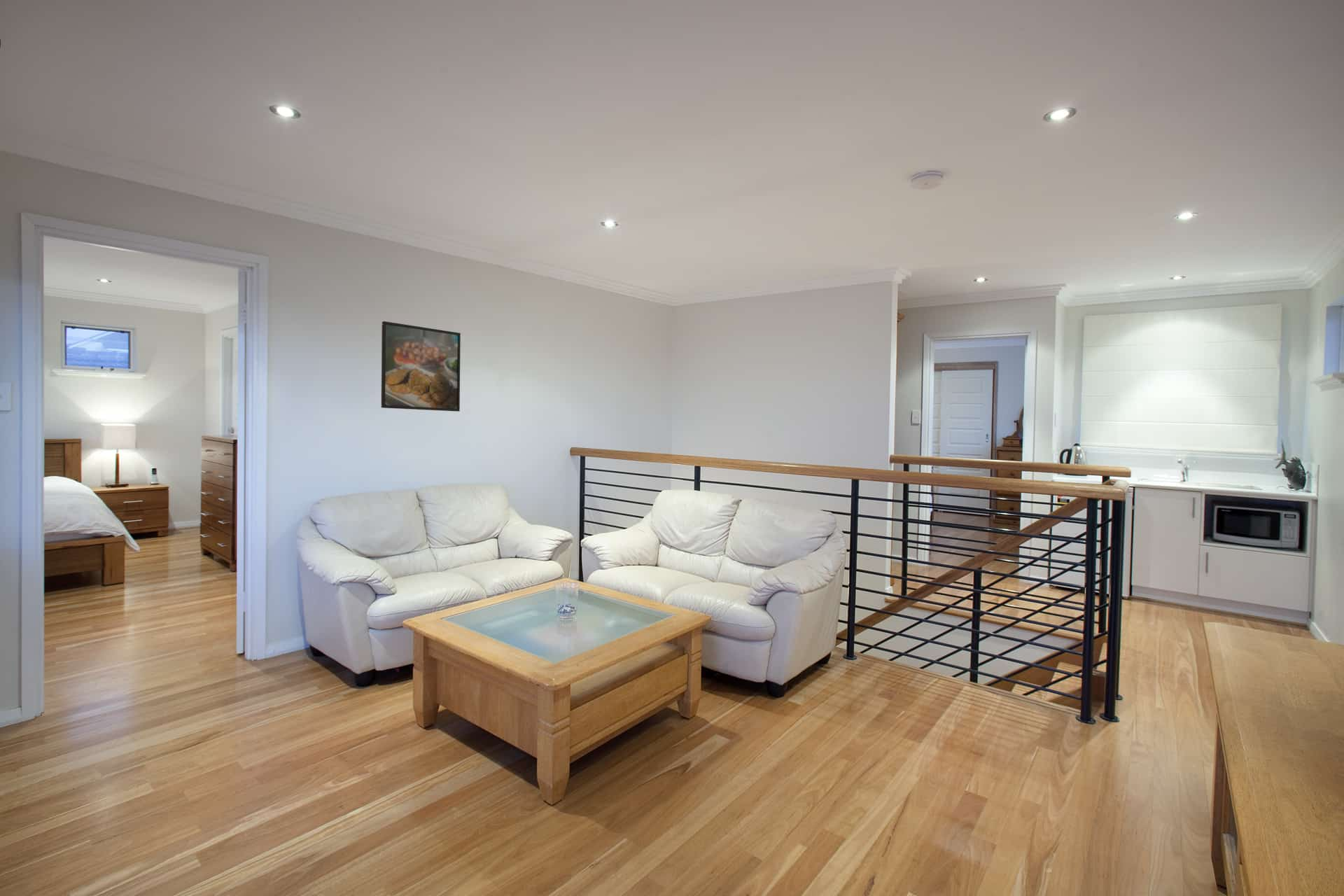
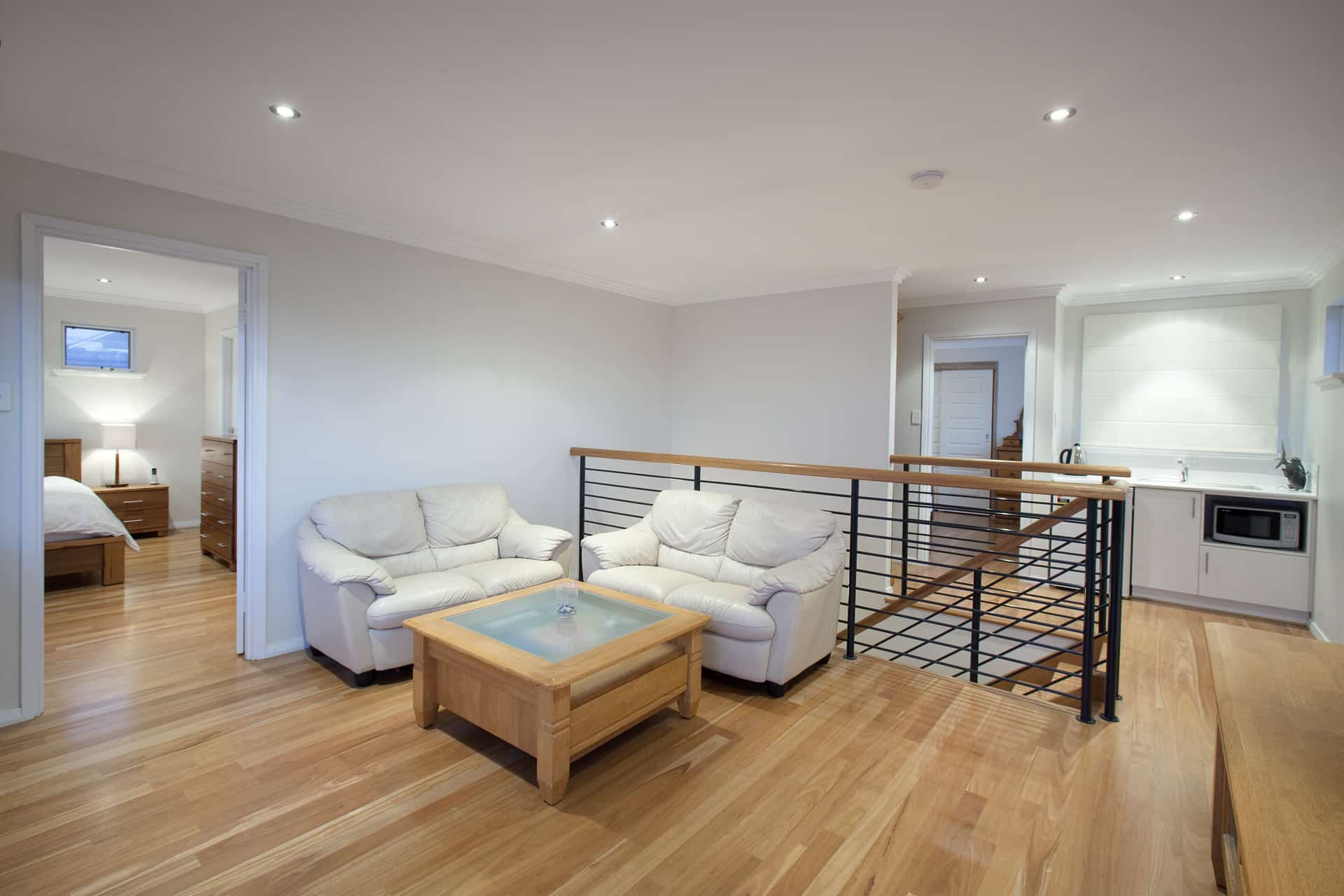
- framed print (422, 368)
